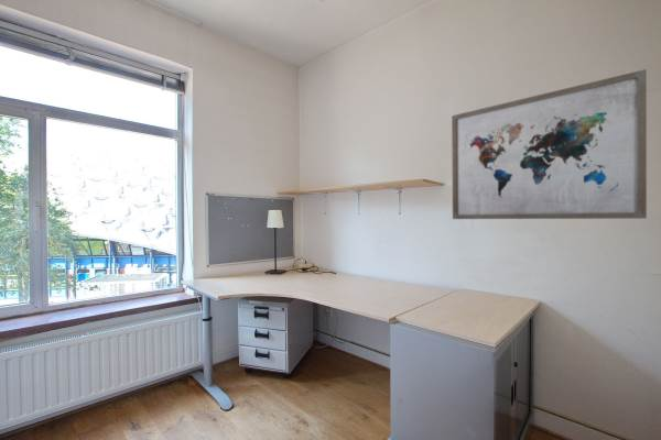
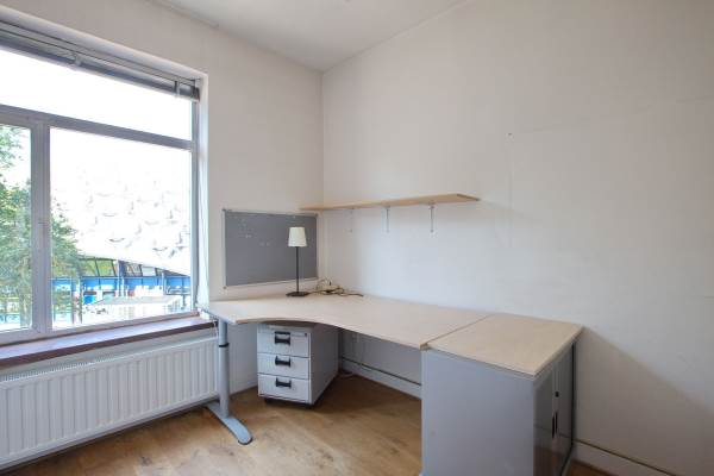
- wall art (531, 157)
